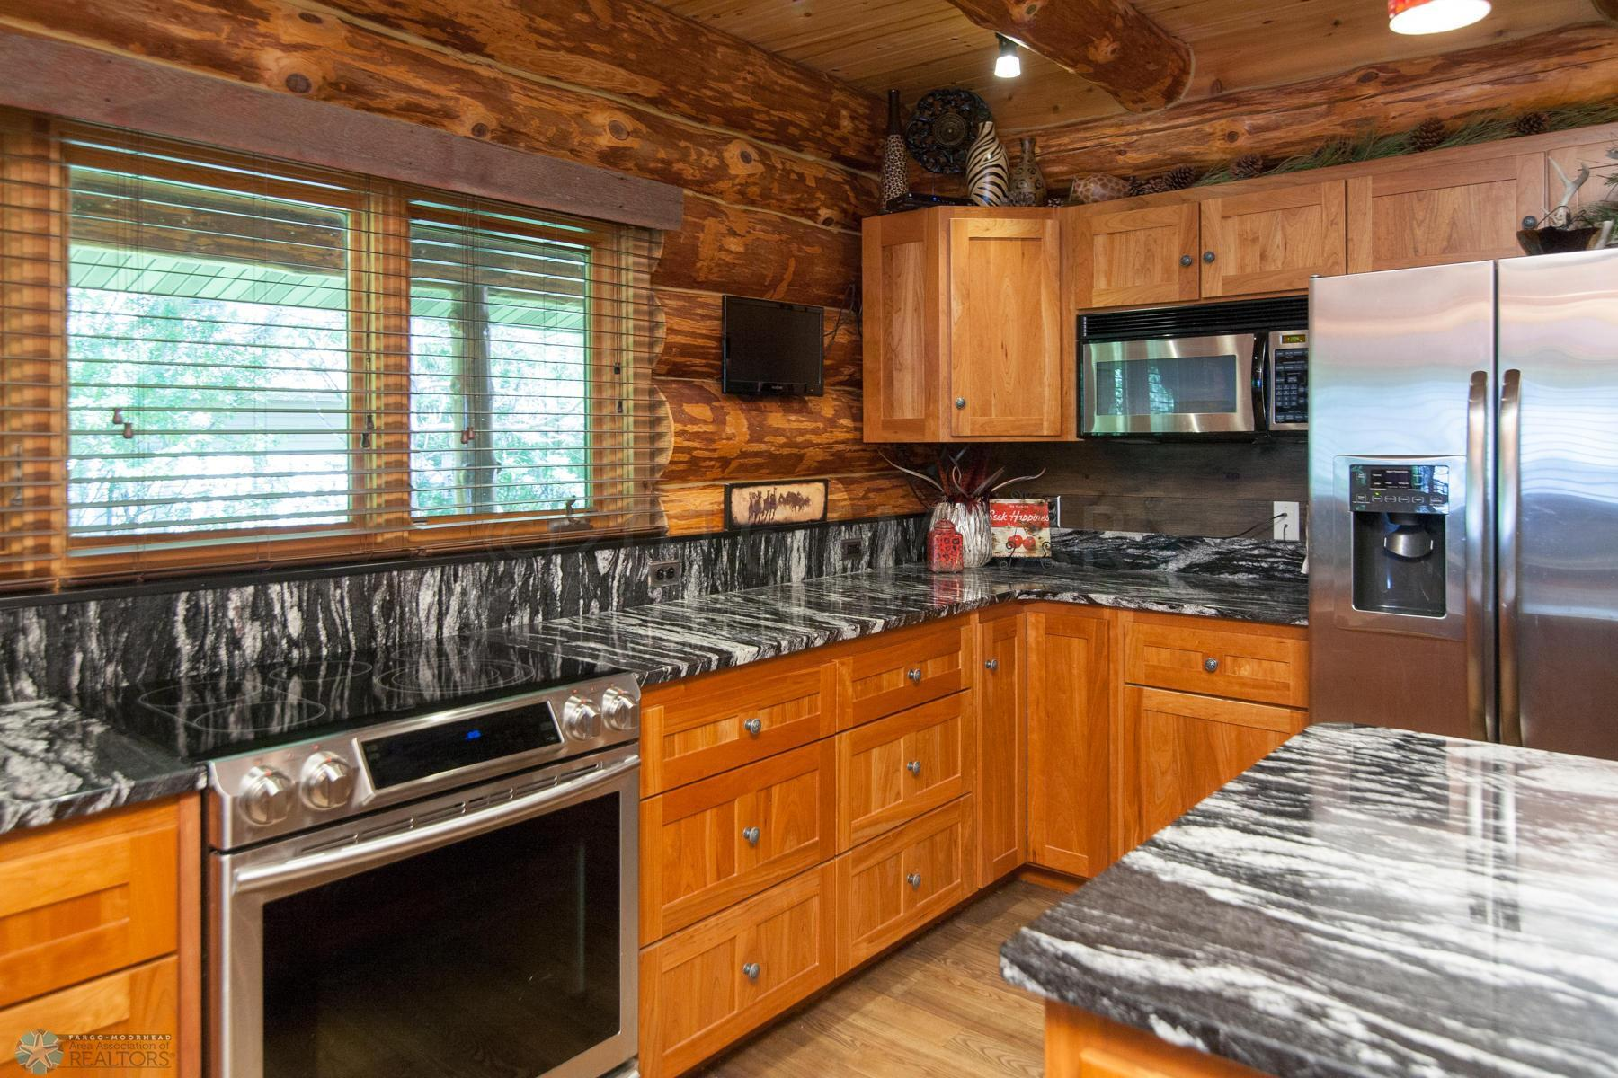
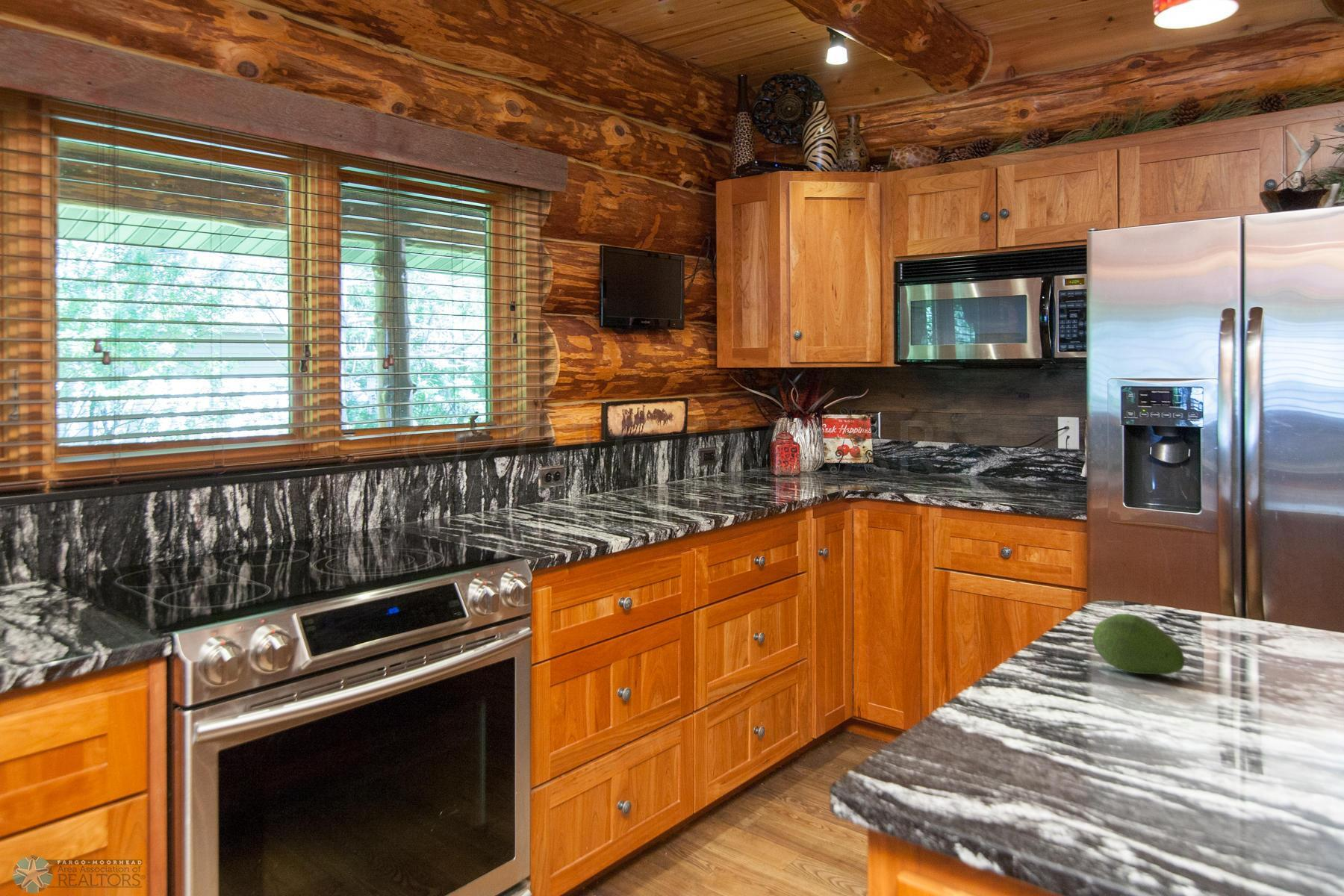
+ fruit (1137, 644)
